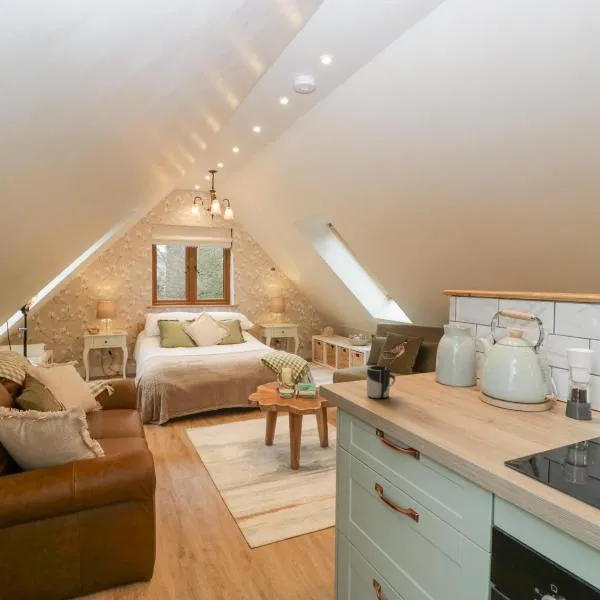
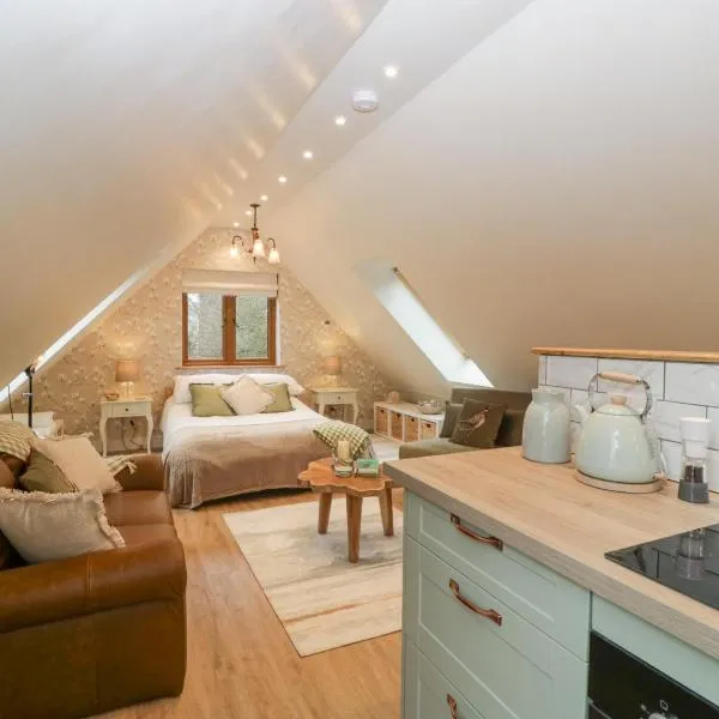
- cup (381, 381)
